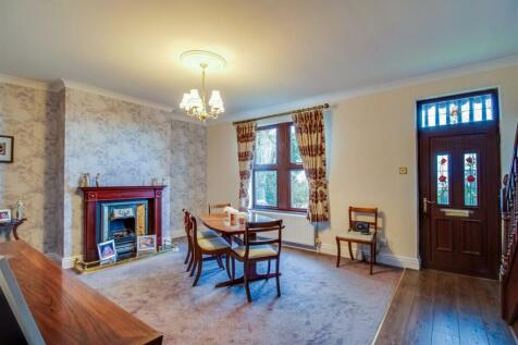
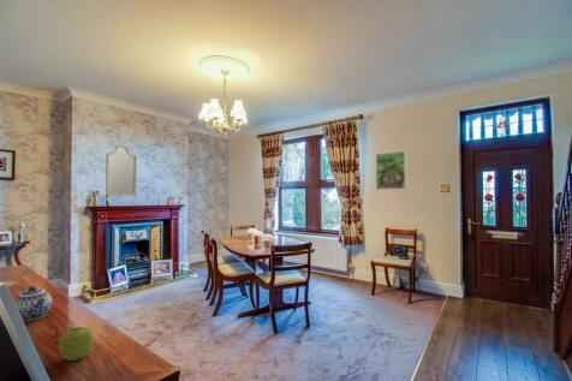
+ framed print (391, 171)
+ fruit (76, 341)
+ teapot (31, 302)
+ home mirror (121, 171)
